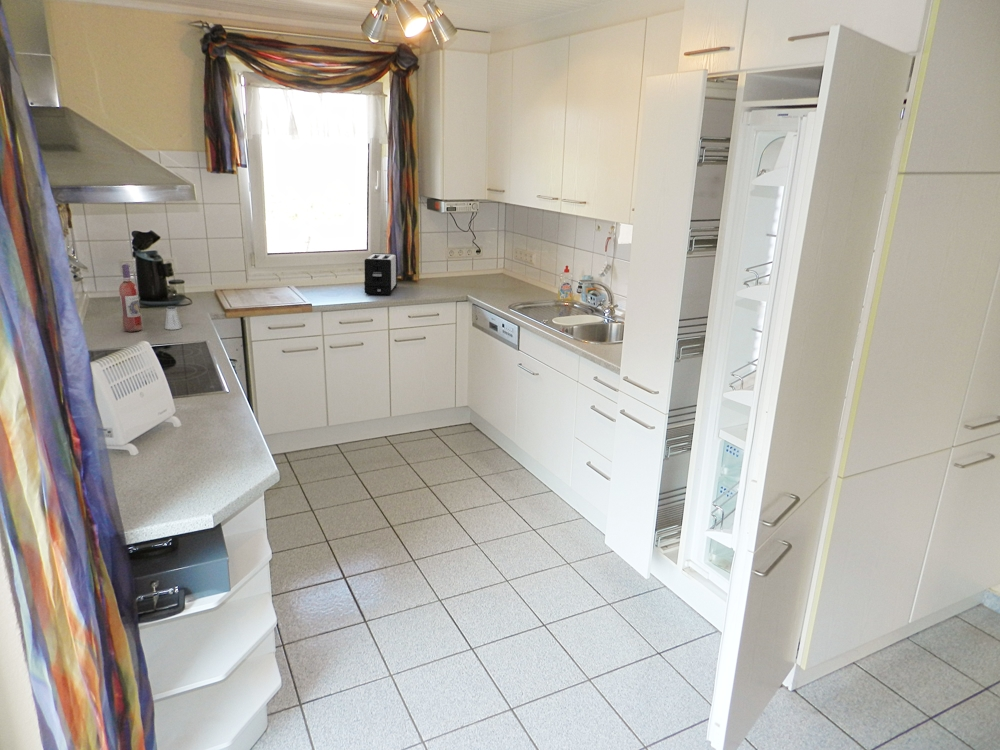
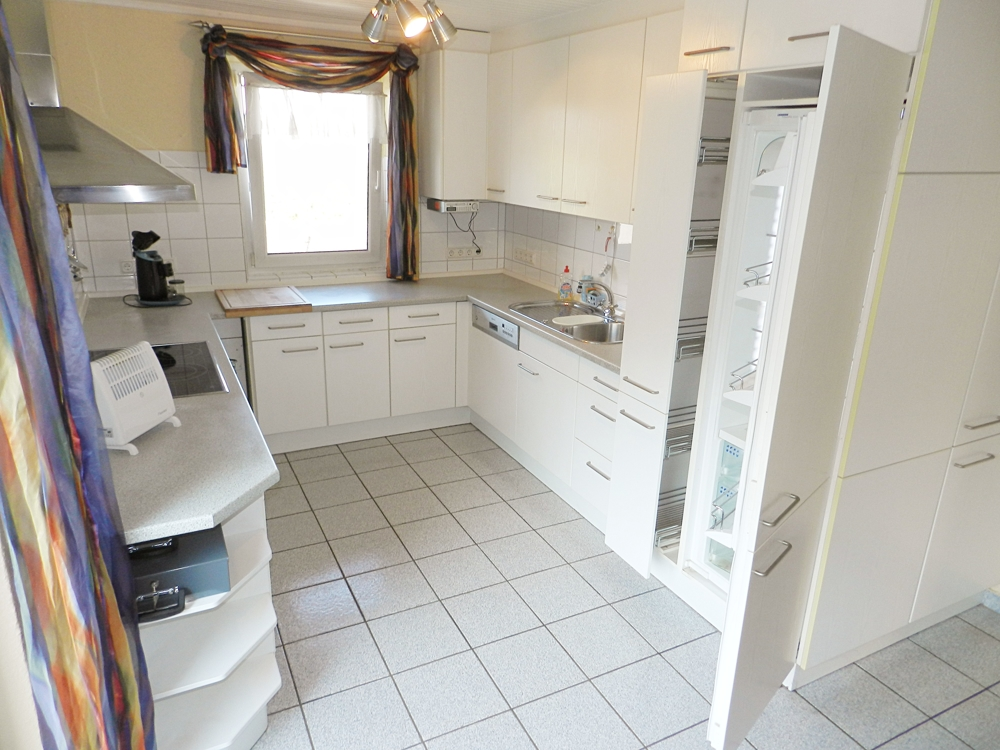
- wine bottle (129, 297)
- toaster (381, 273)
- saltshaker (172, 317)
